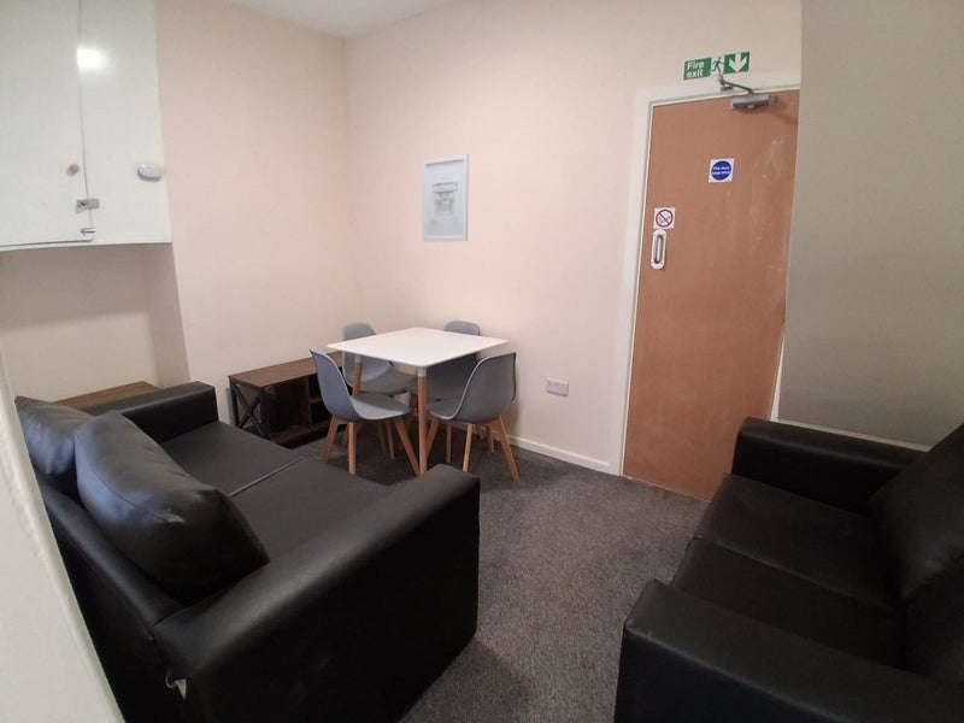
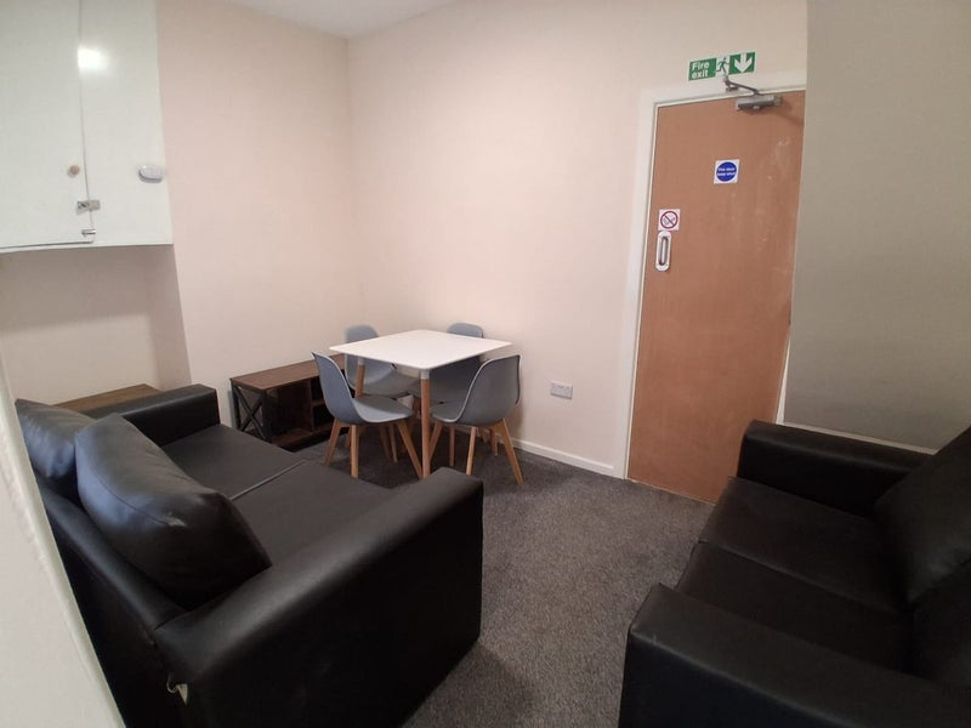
- wall art (443, 200)
